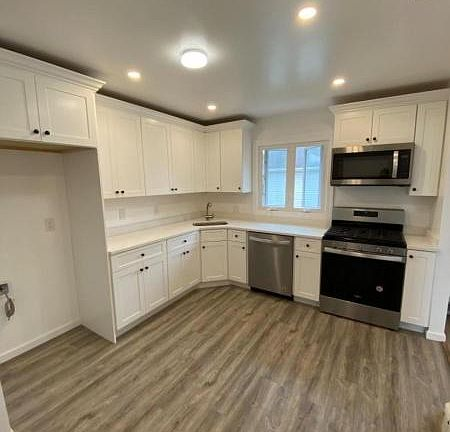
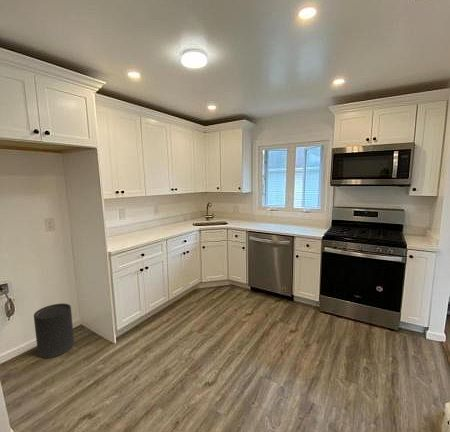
+ trash can (54, 329)
